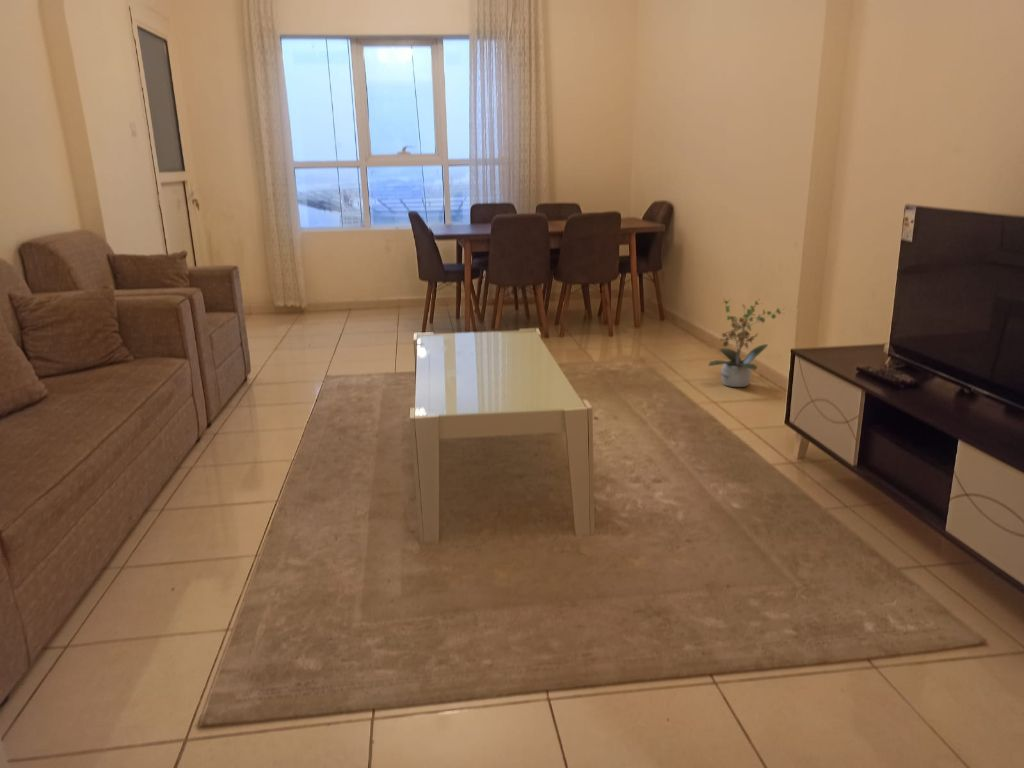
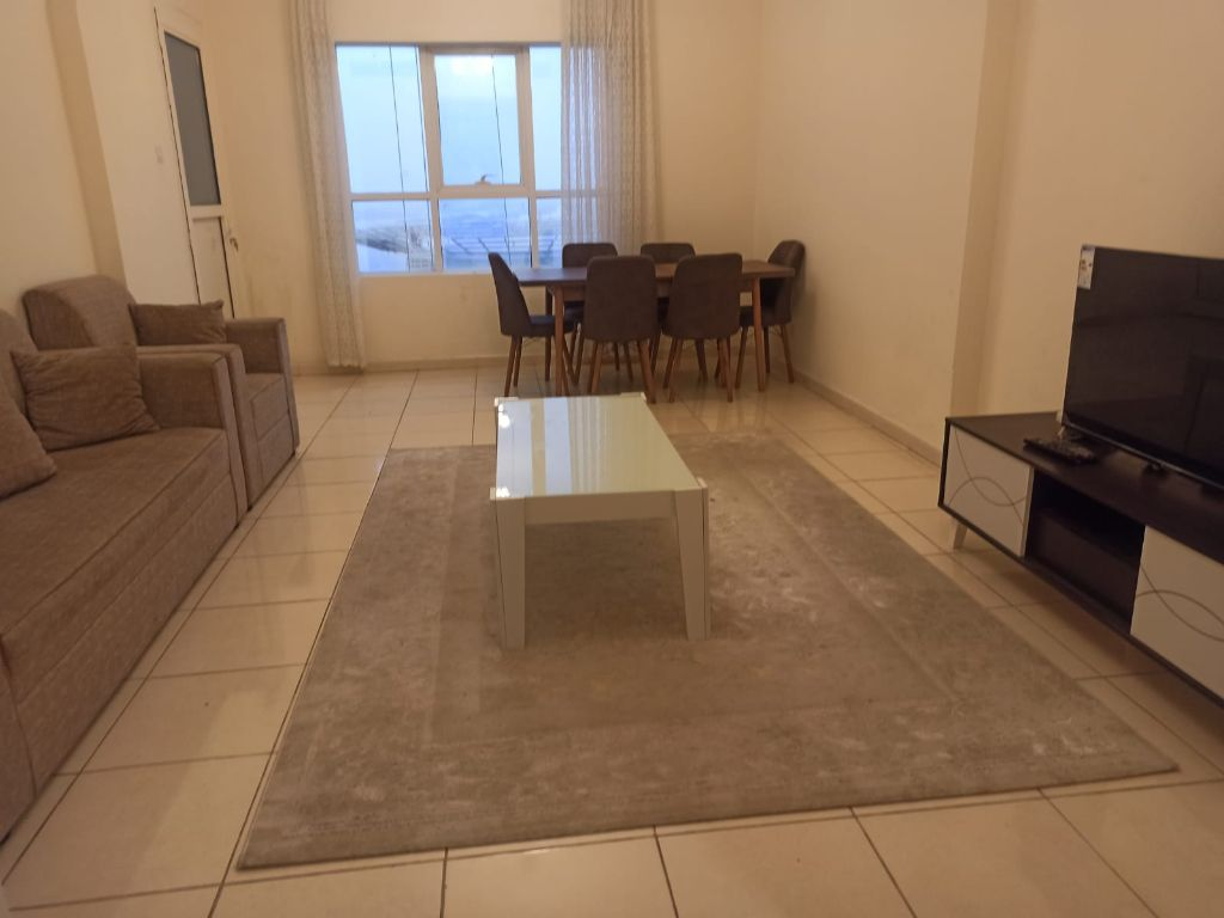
- potted plant (740, 342)
